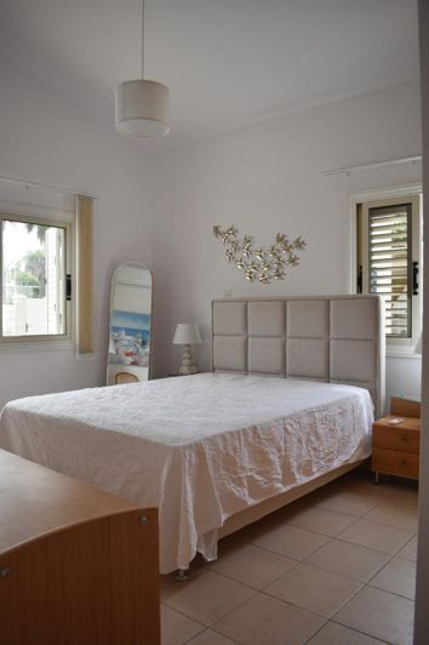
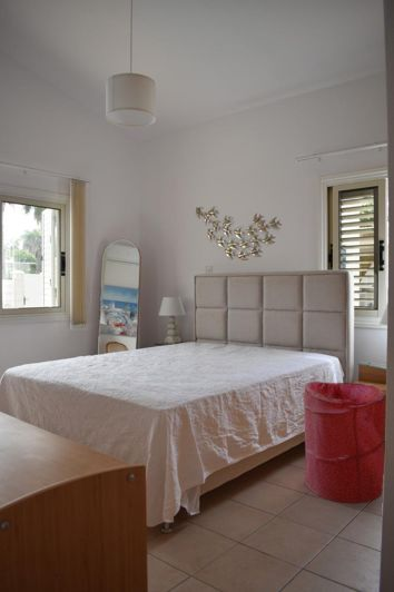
+ laundry hamper (343, 436)
